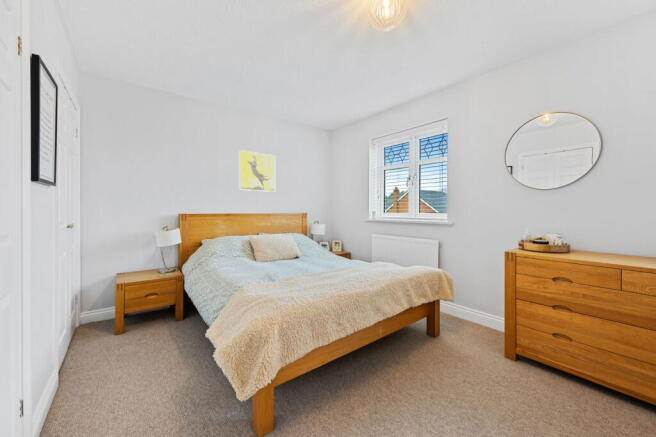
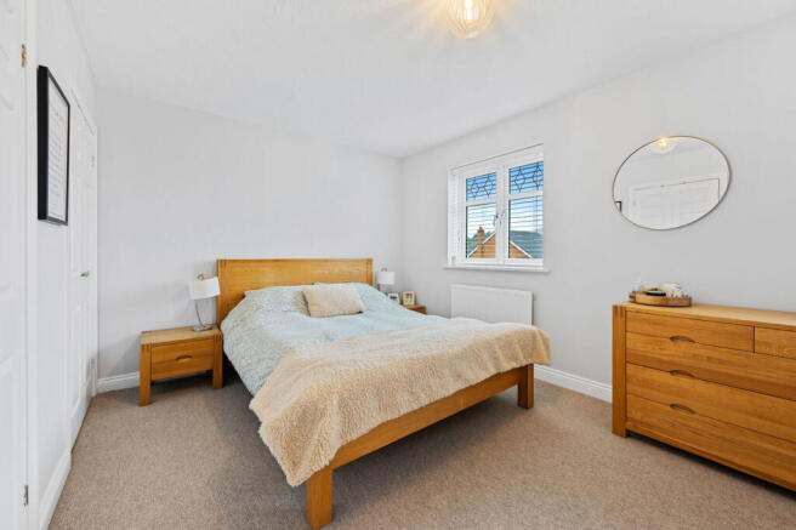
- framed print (257, 171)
